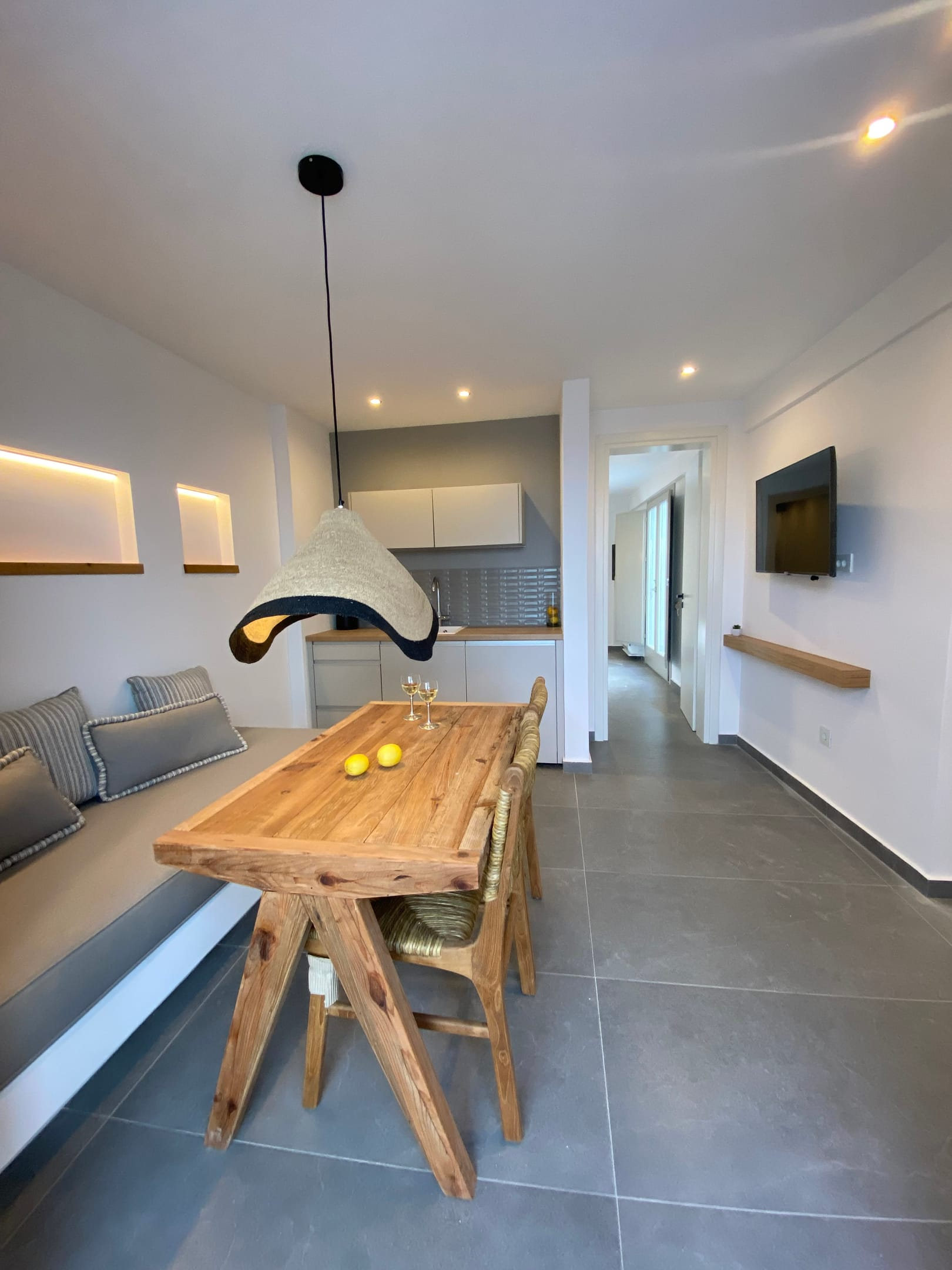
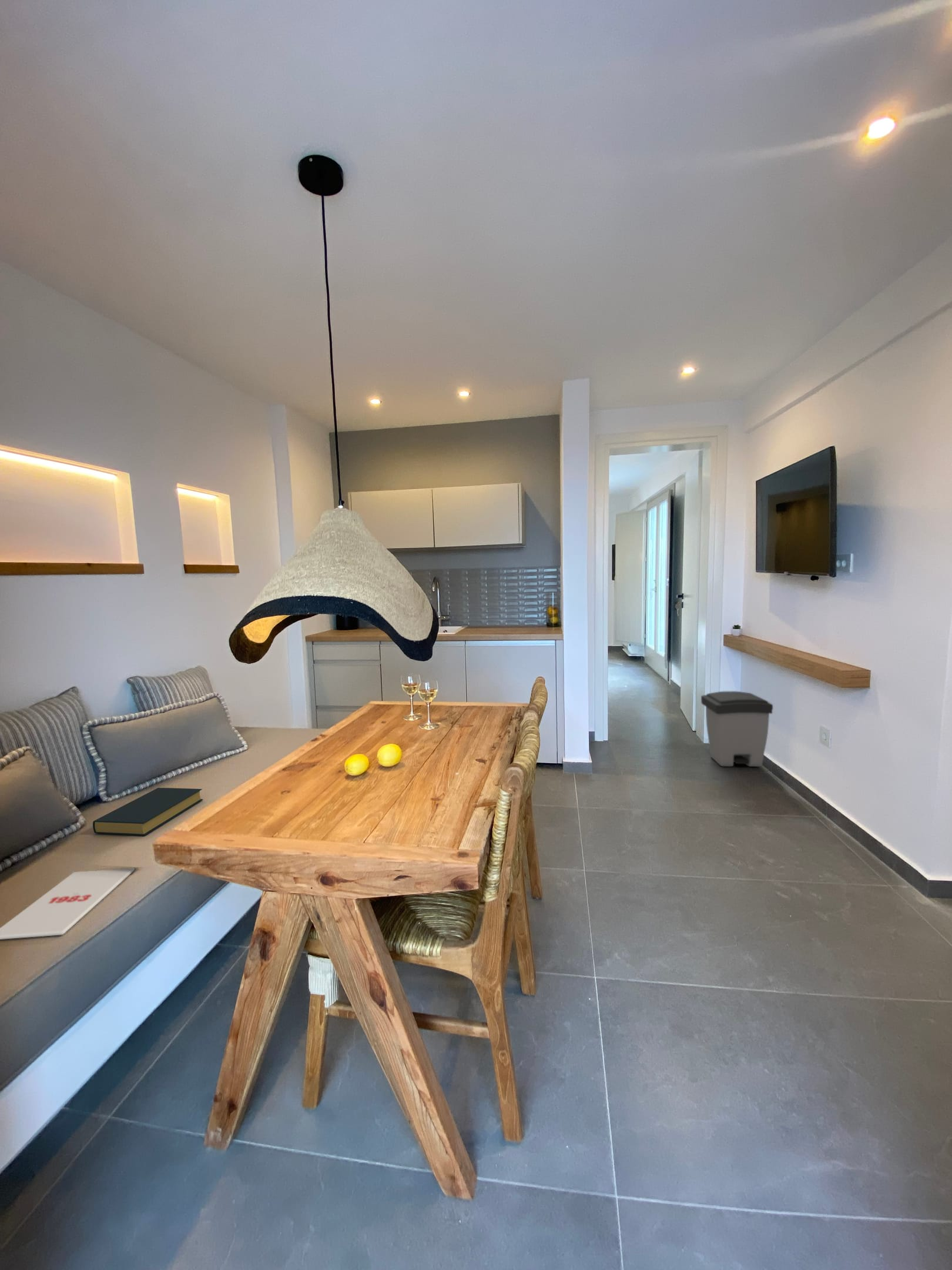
+ trash can (735, 728)
+ magazine (69, 900)
+ hardback book (151, 809)
